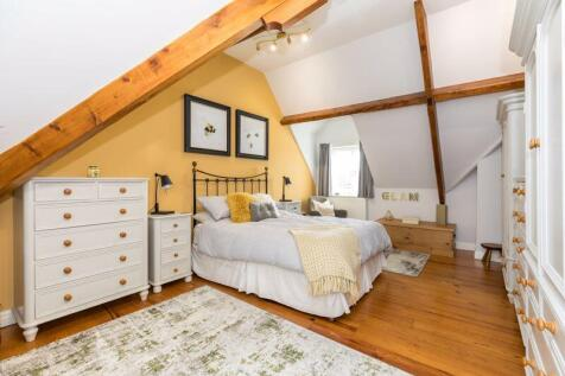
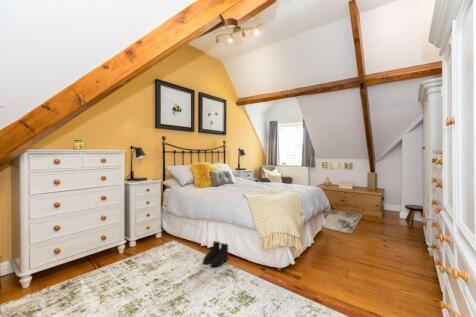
+ boots (216, 251)
